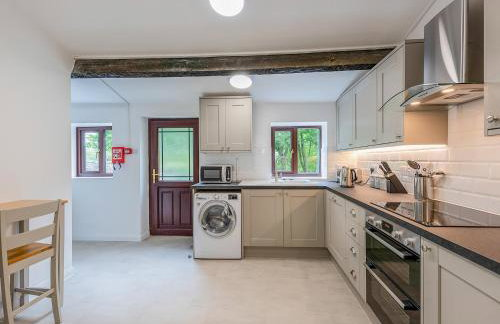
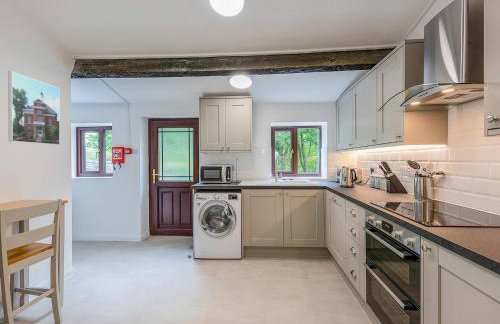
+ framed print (36, 112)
